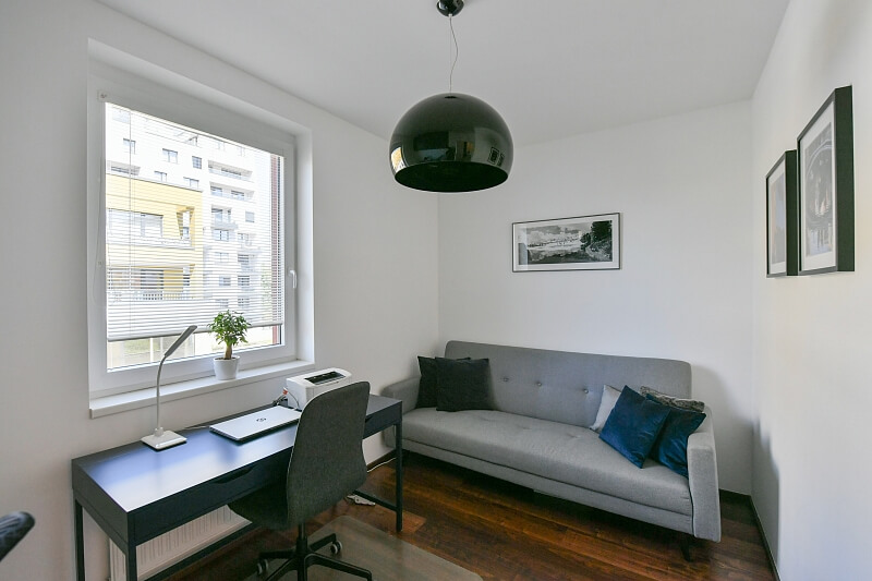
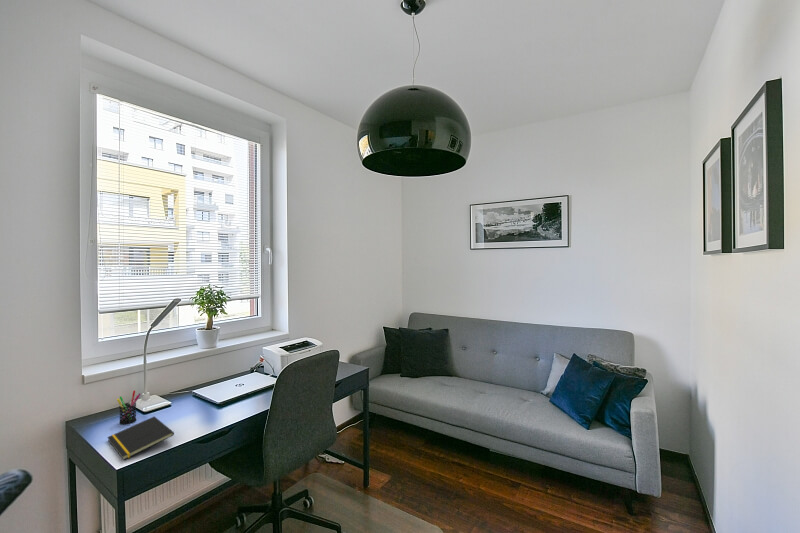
+ pen holder (127, 407)
+ notepad (140, 436)
